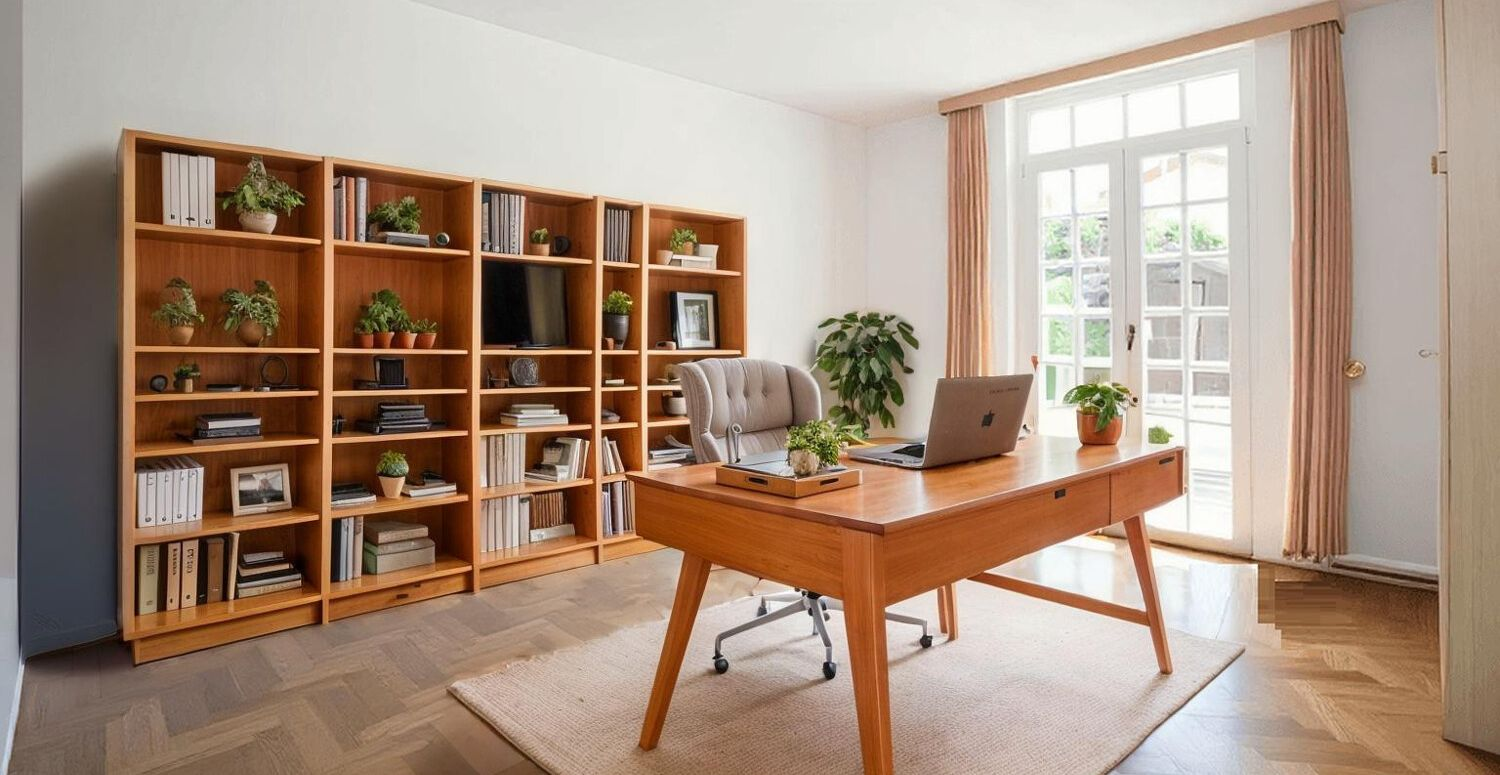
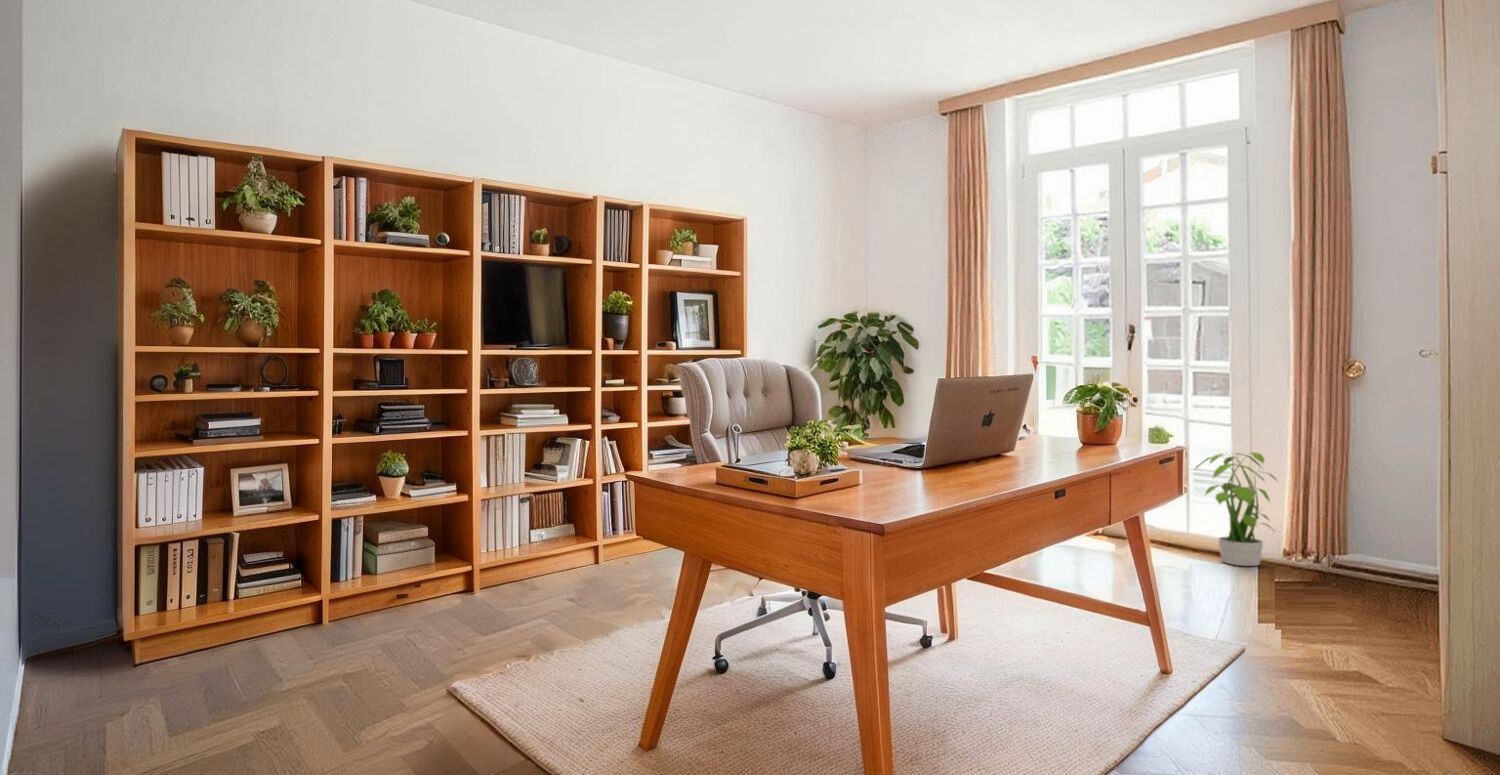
+ potted plant (1231, 506)
